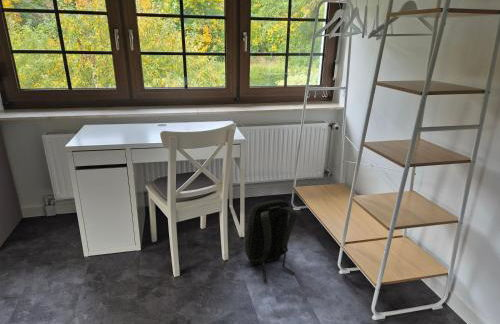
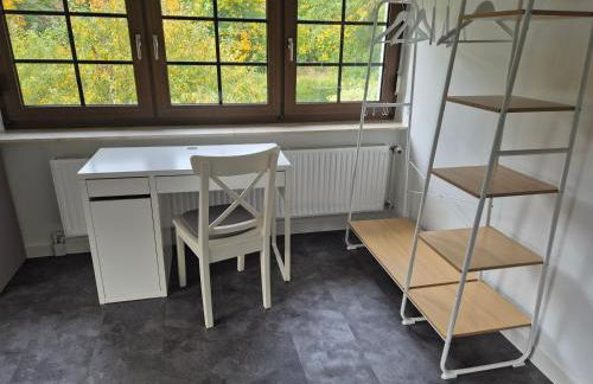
- backpack (269, 234)
